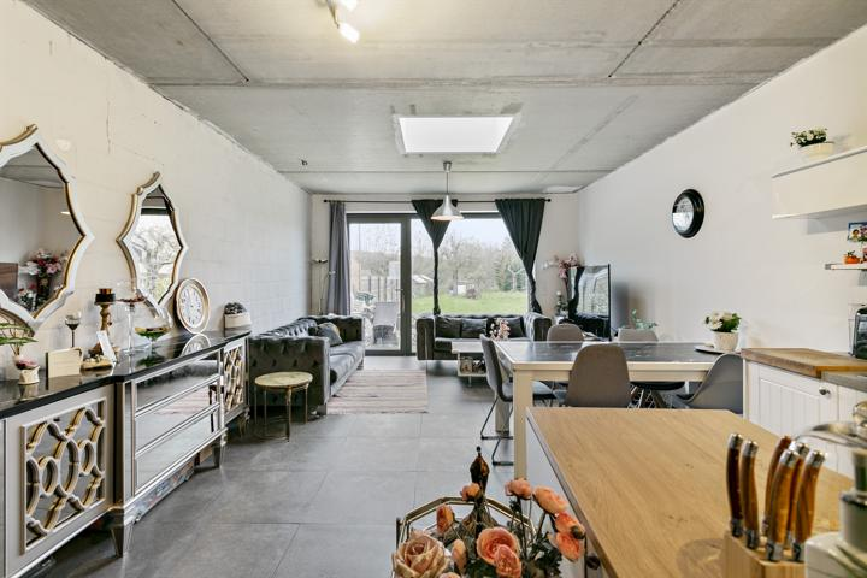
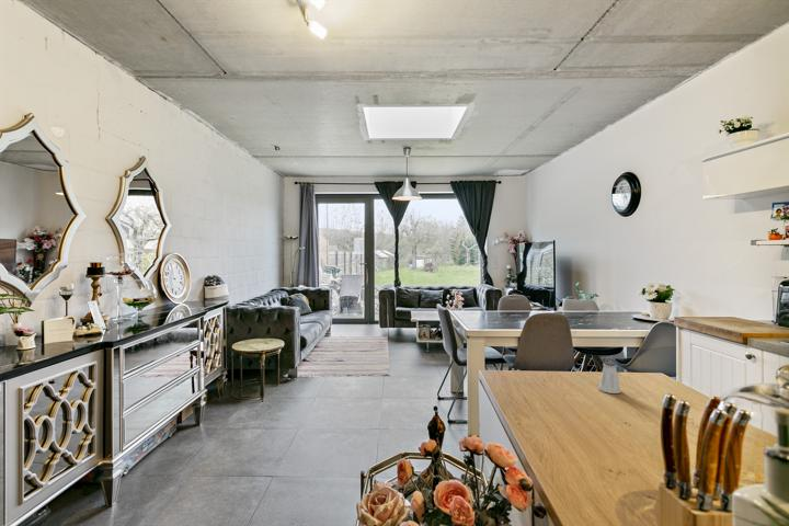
+ saltshaker (609, 376)
